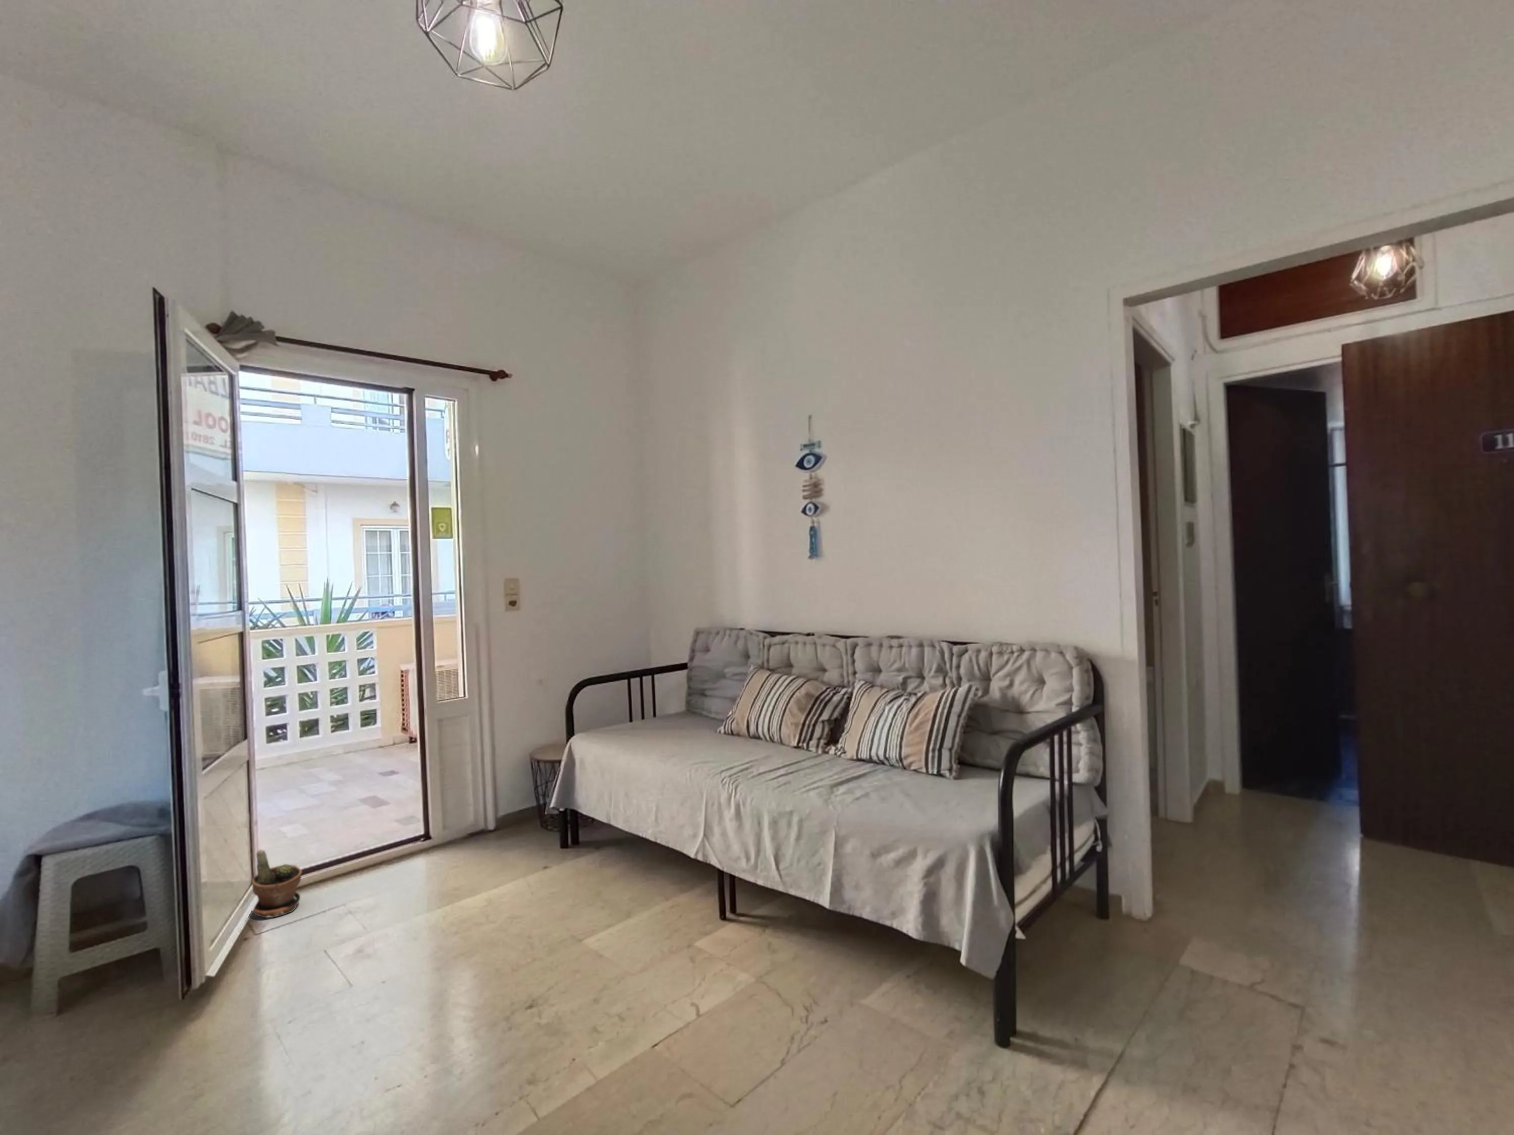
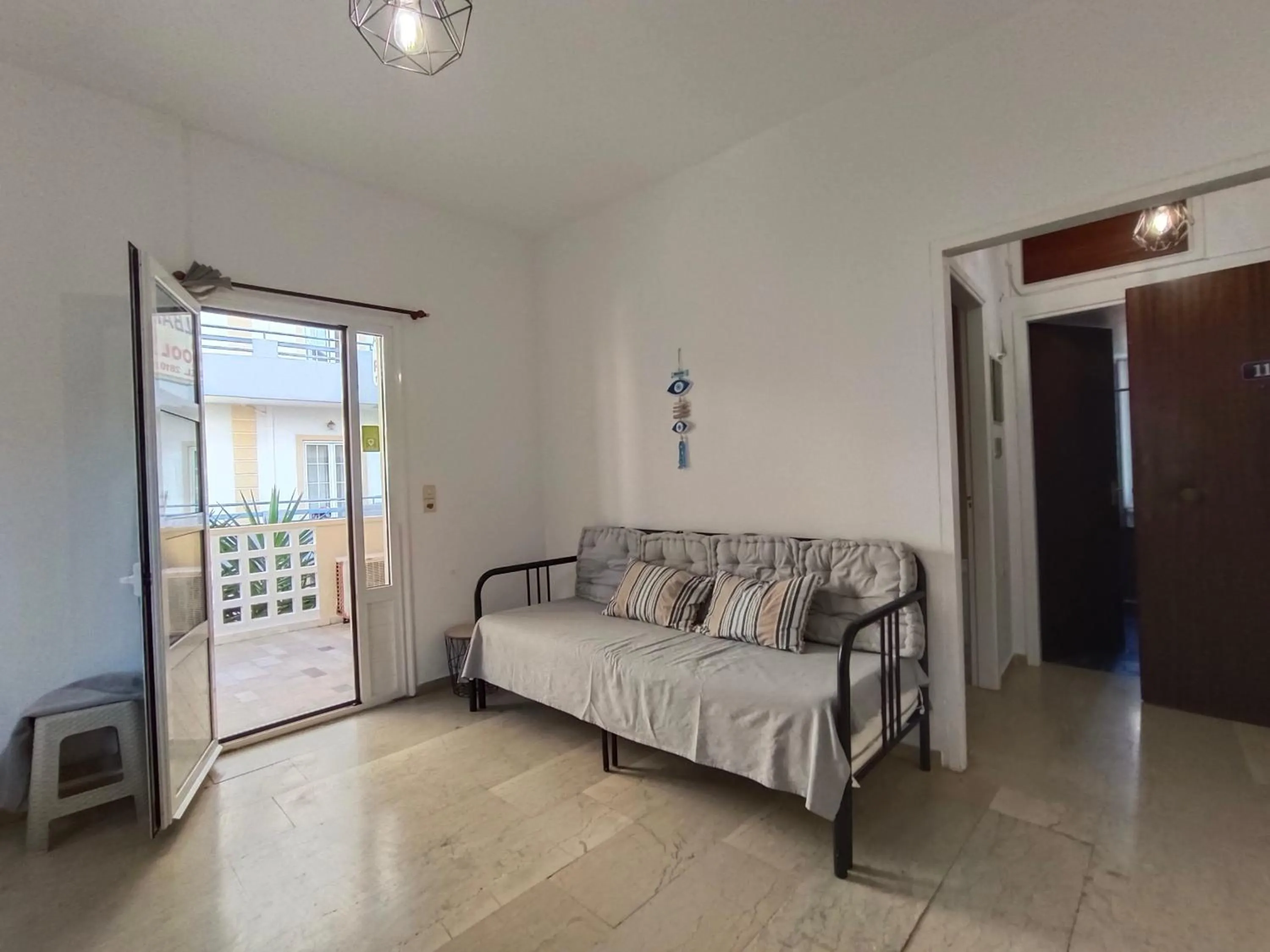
- potted plant (277, 877)
